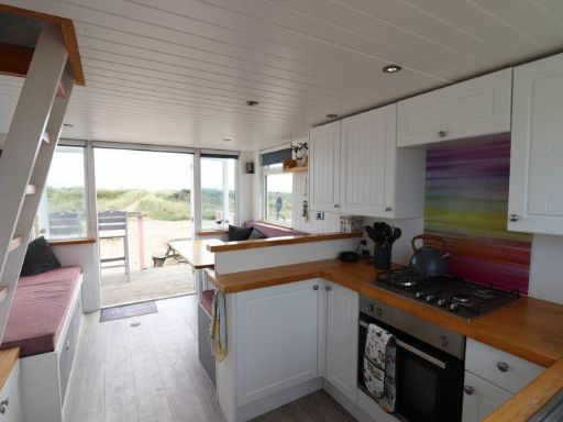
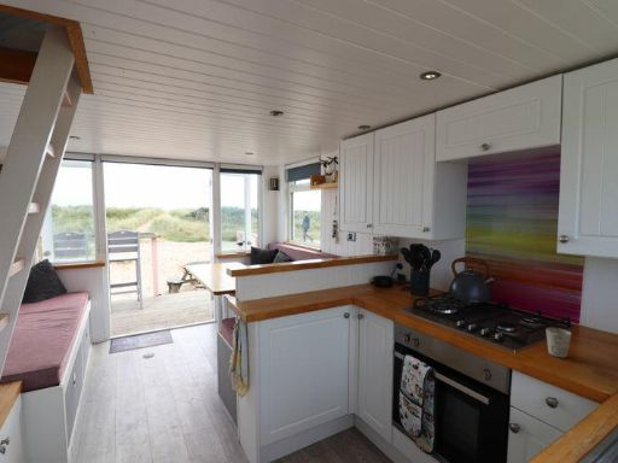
+ mug (558, 341)
